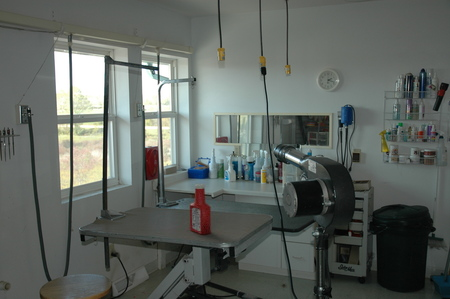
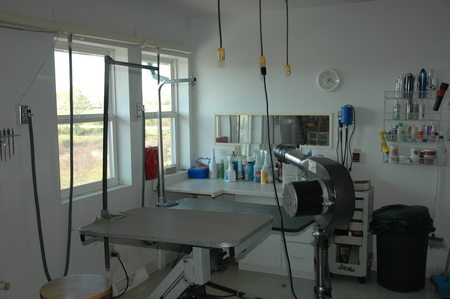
- soap bottle (200, 208)
